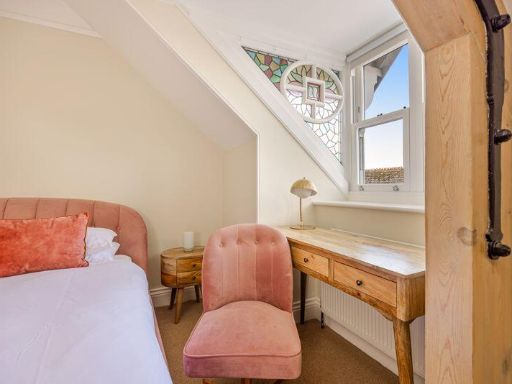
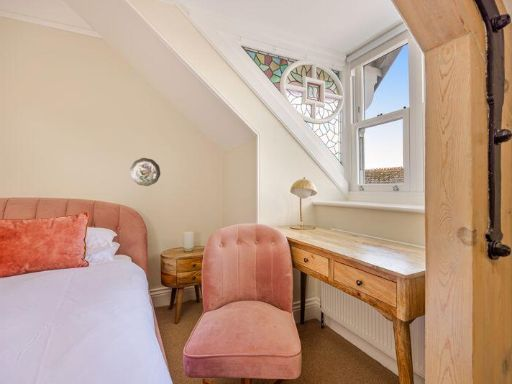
+ decorative plate (145, 172)
